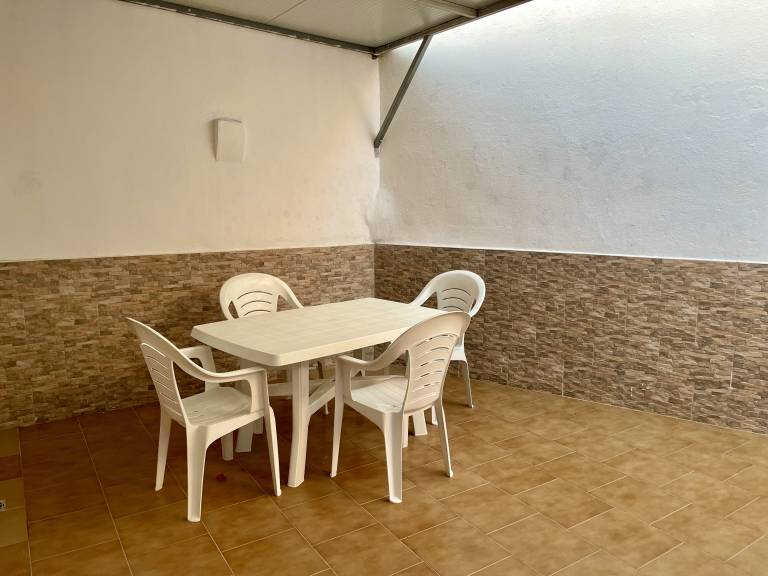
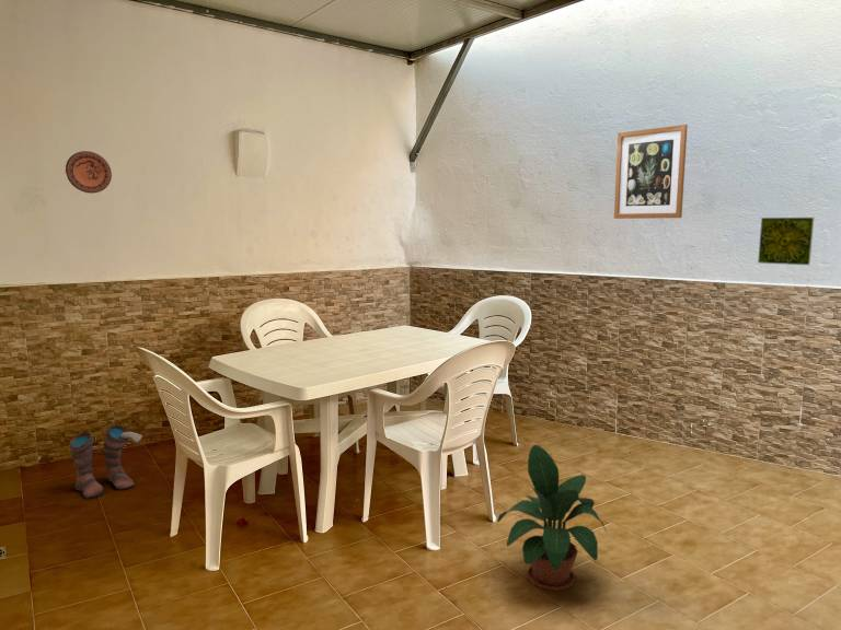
+ decorative plate (89, 172)
+ wall art (648, 174)
+ boots (108, 456)
+ potted plant (555, 516)
+ decorative tile (785, 241)
